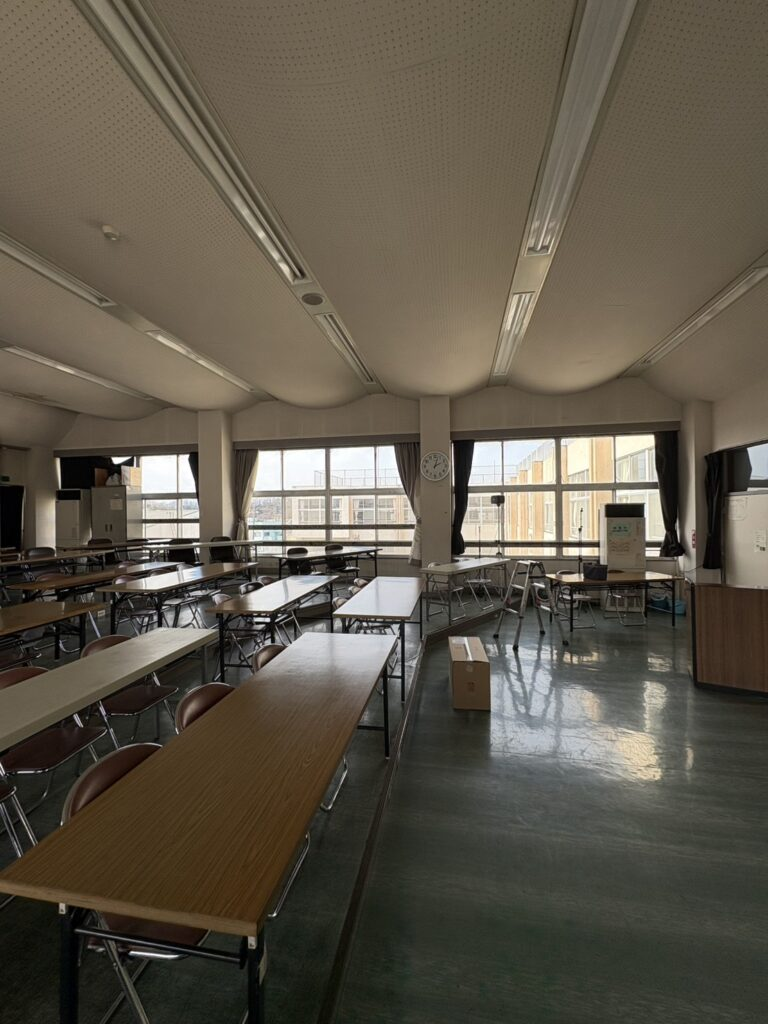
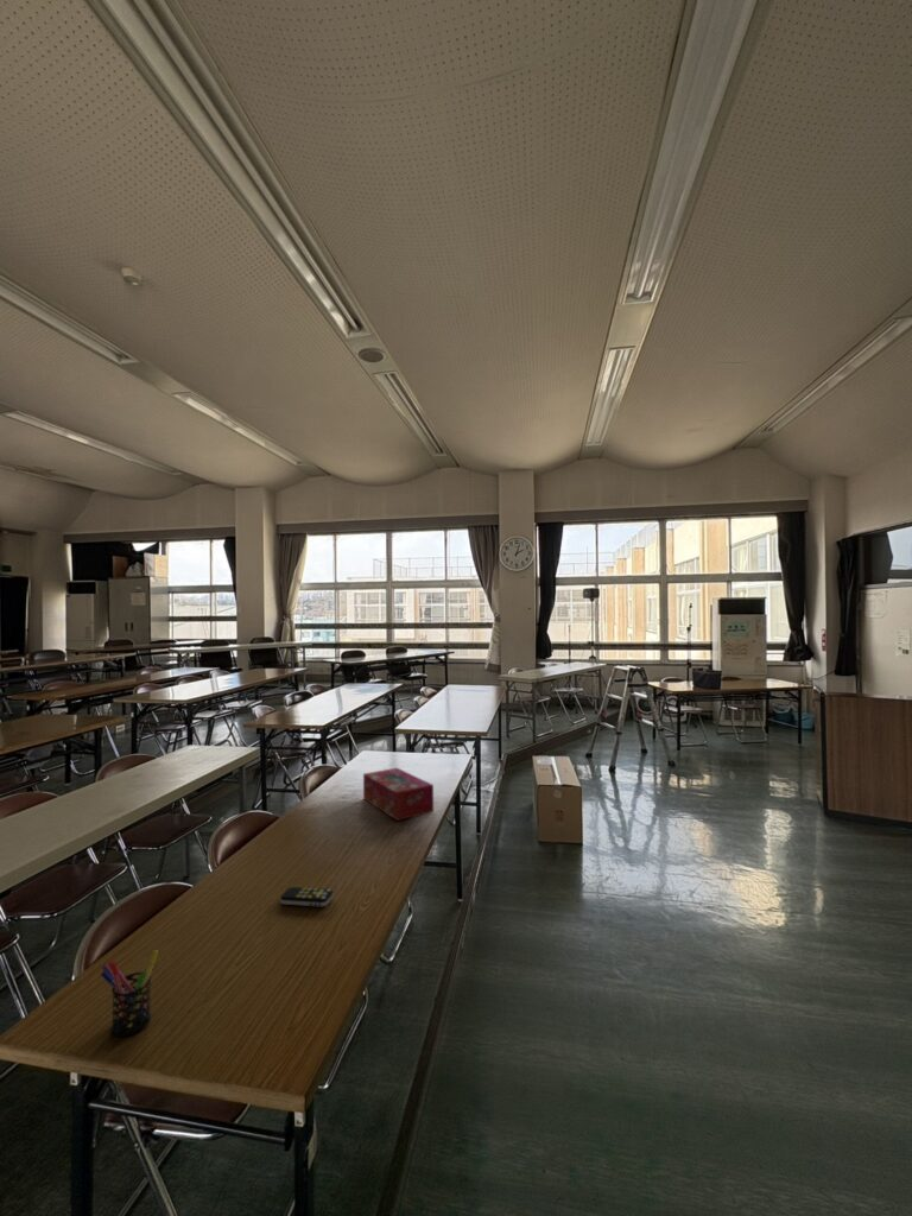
+ remote control (306, 895)
+ pen holder (131, 990)
+ tissue box (397, 792)
